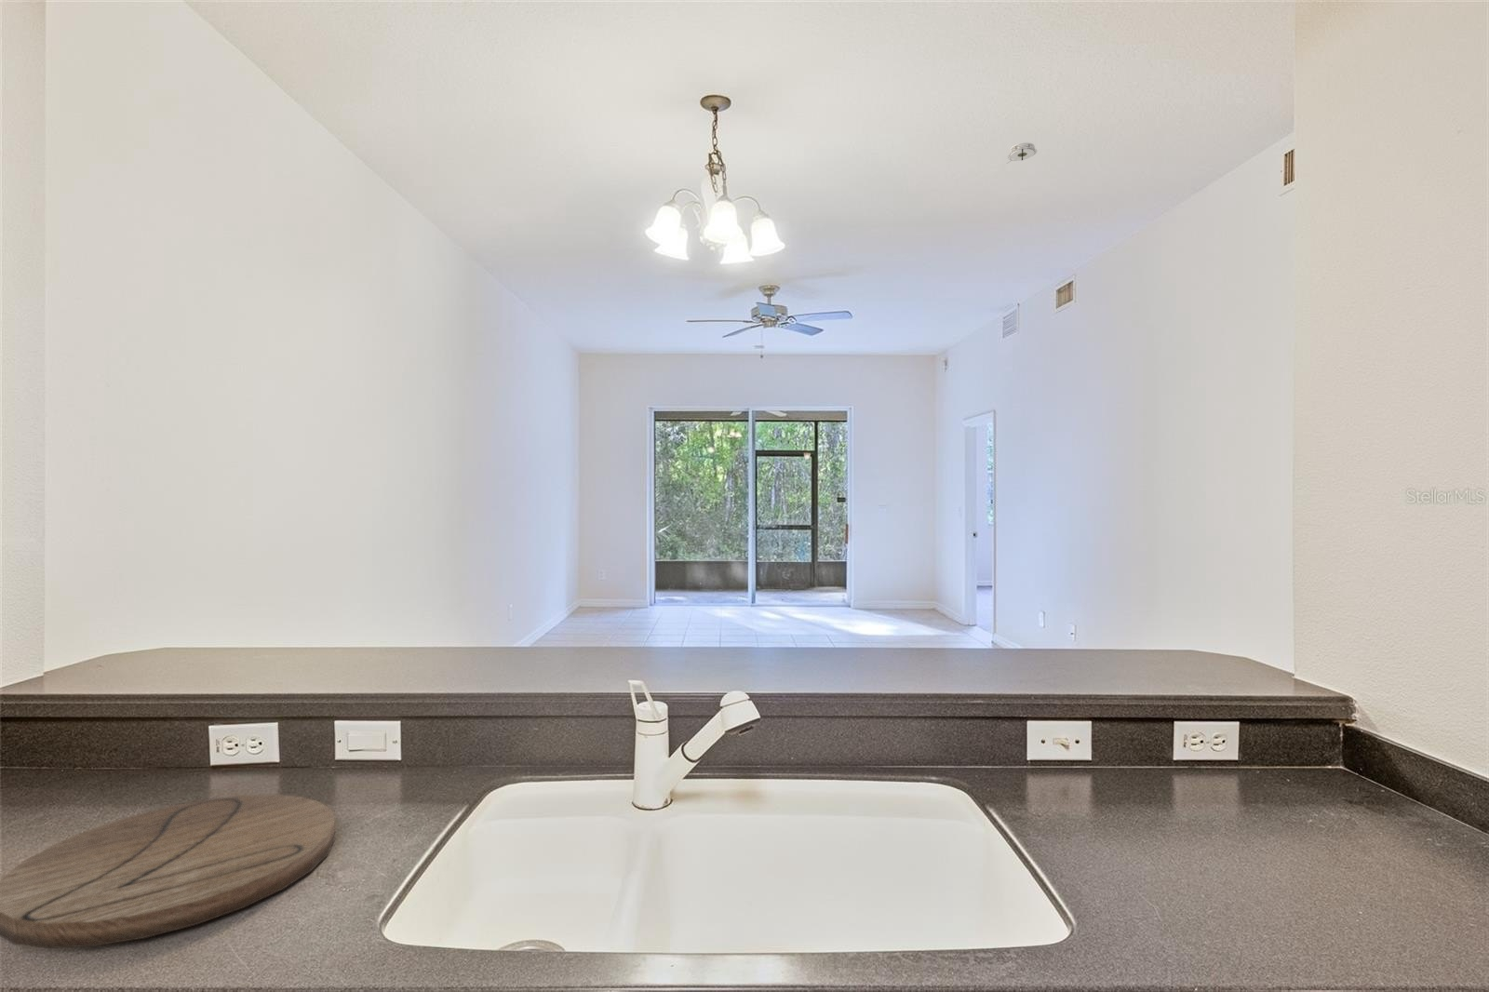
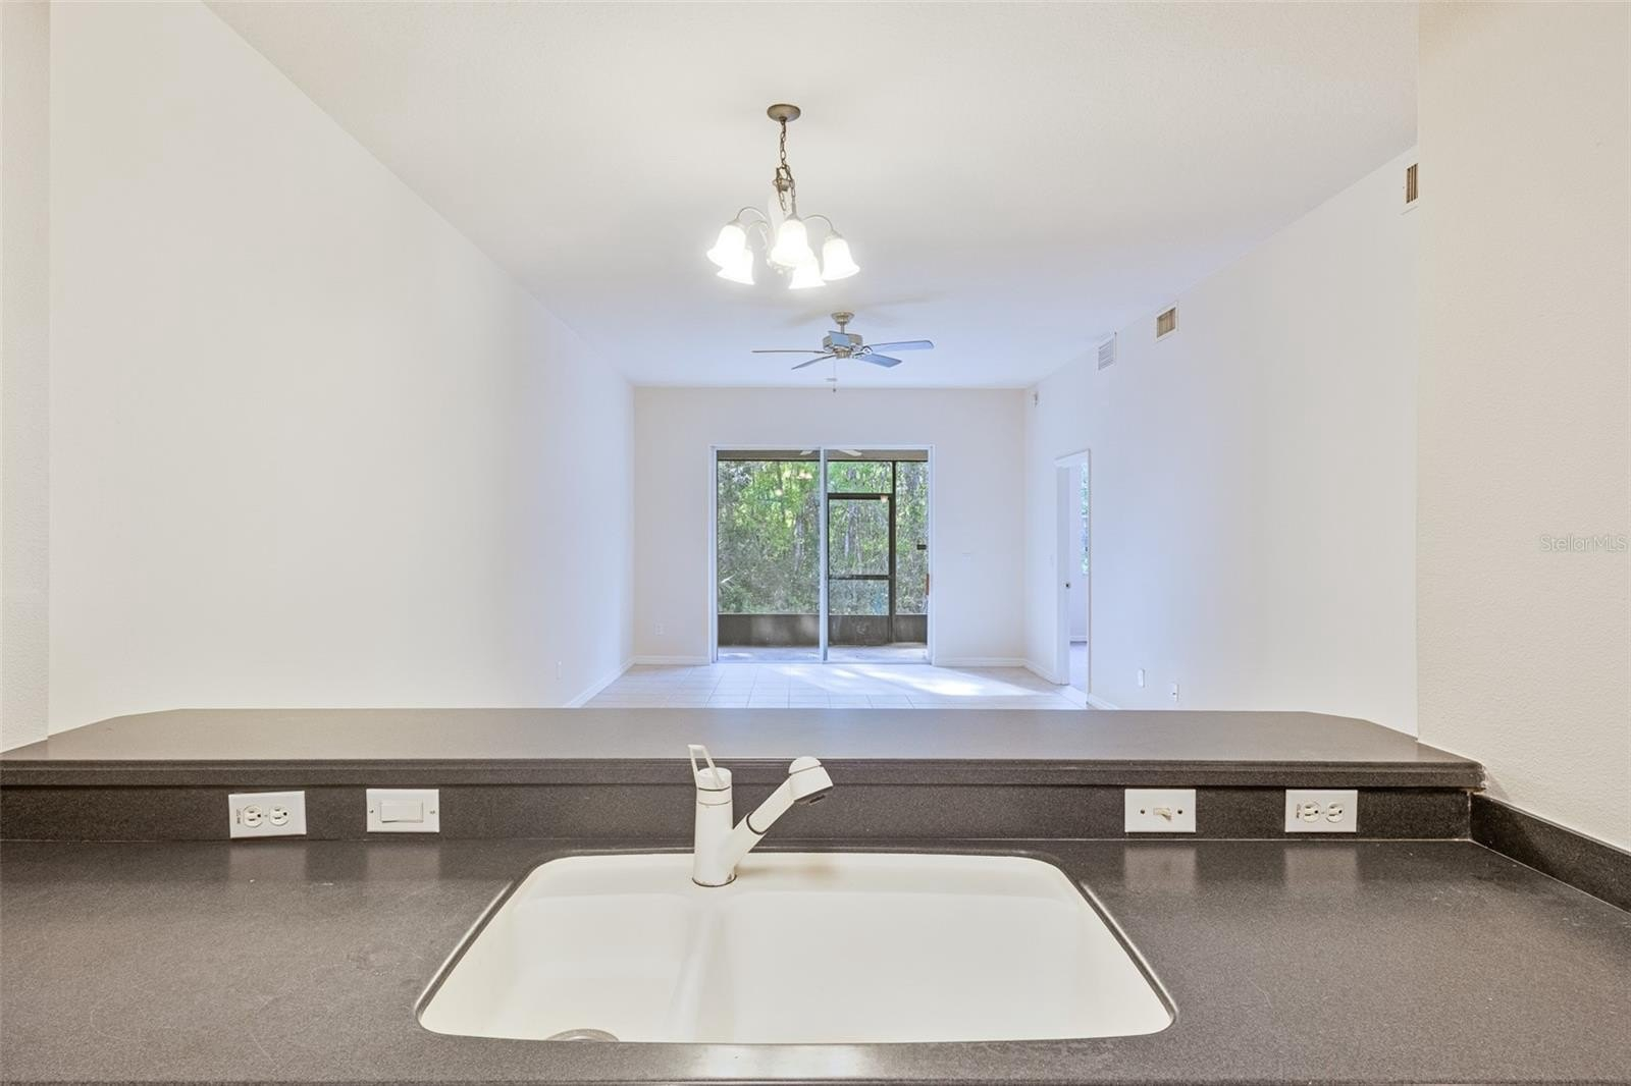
- smoke detector (1021, 152)
- cutting board (182, 857)
